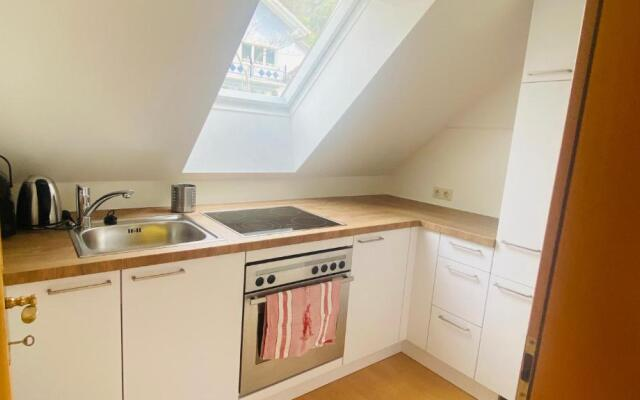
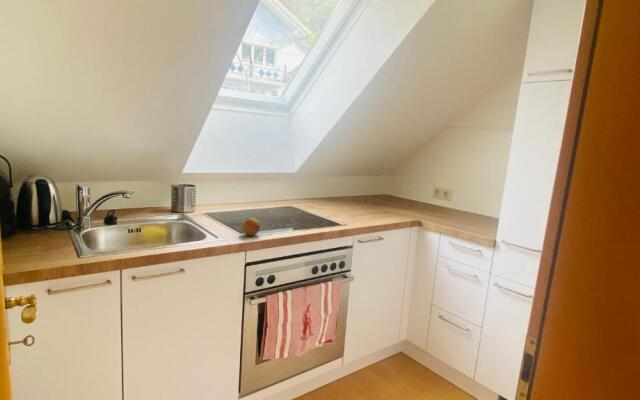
+ fruit (250, 226)
